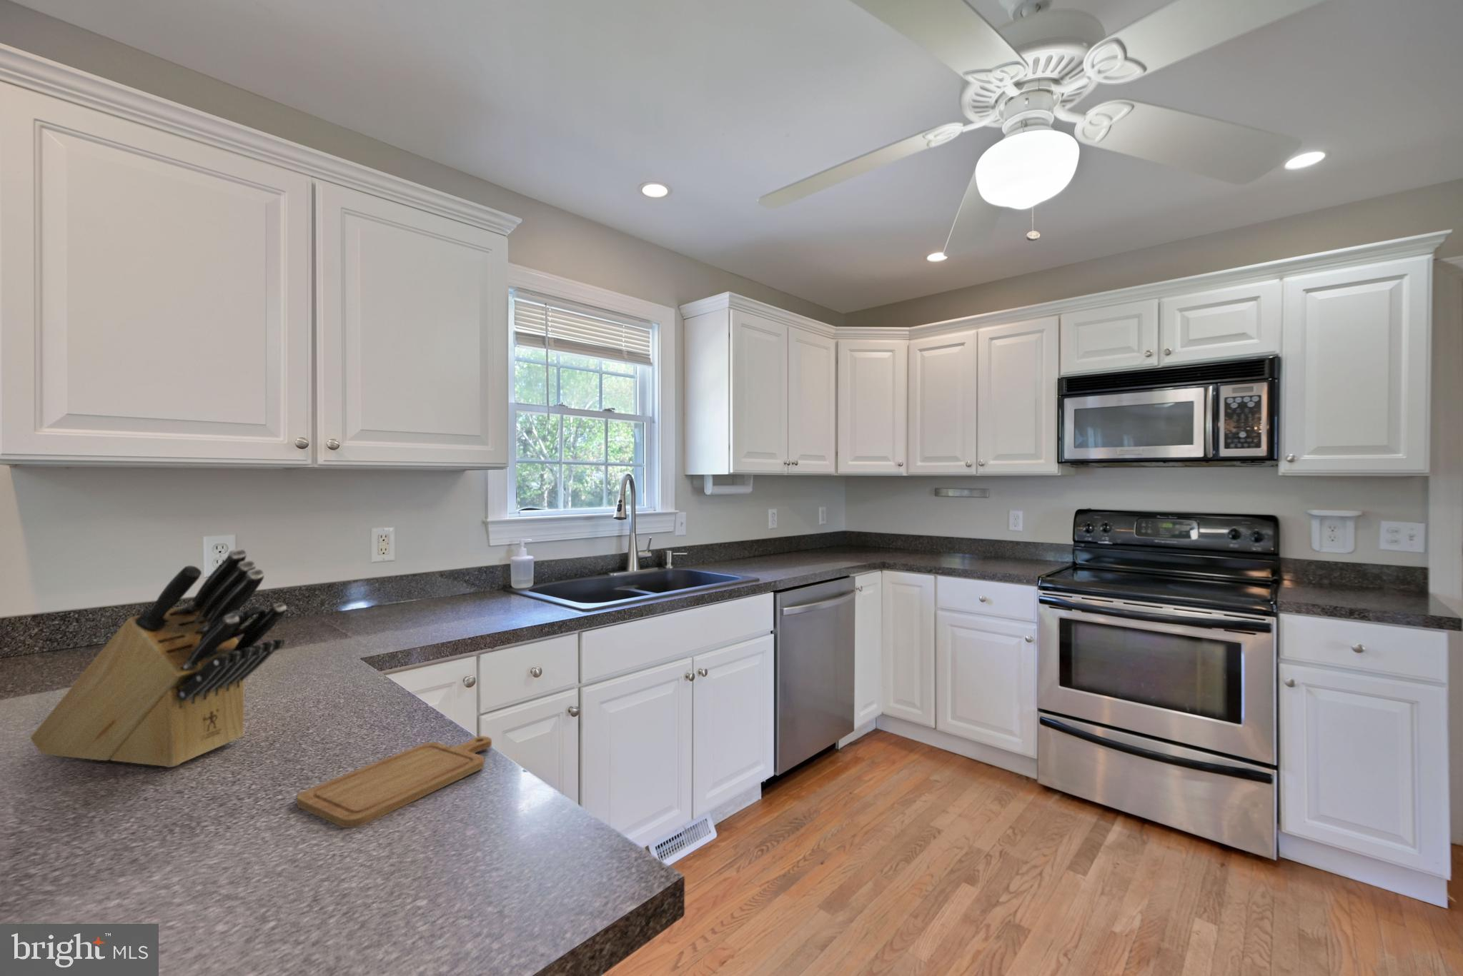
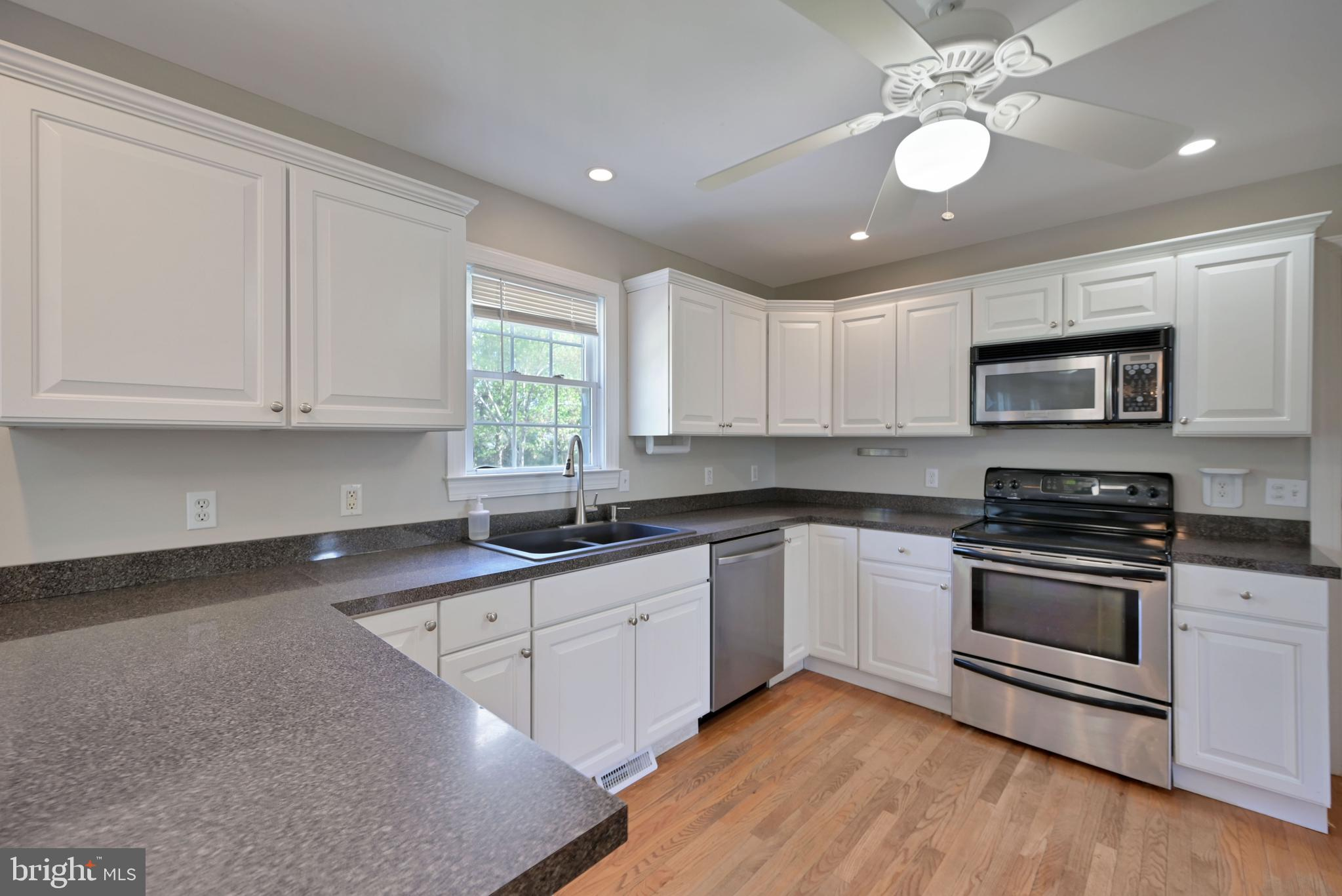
- knife block (164, 649)
- chopping board (414, 772)
